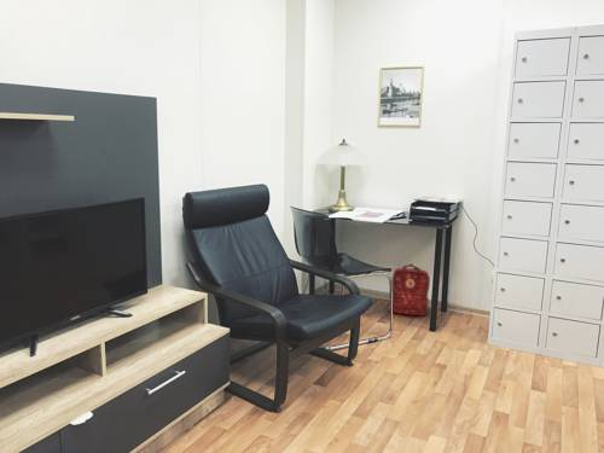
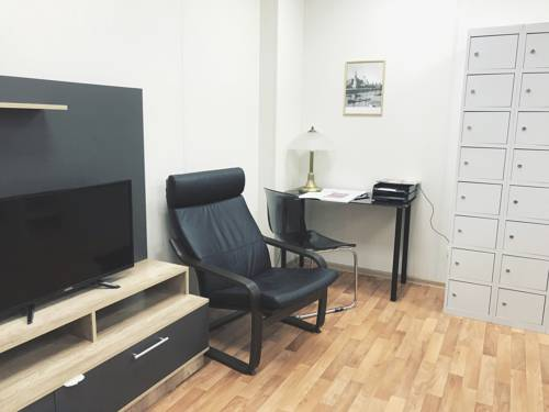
- backpack (408, 286)
